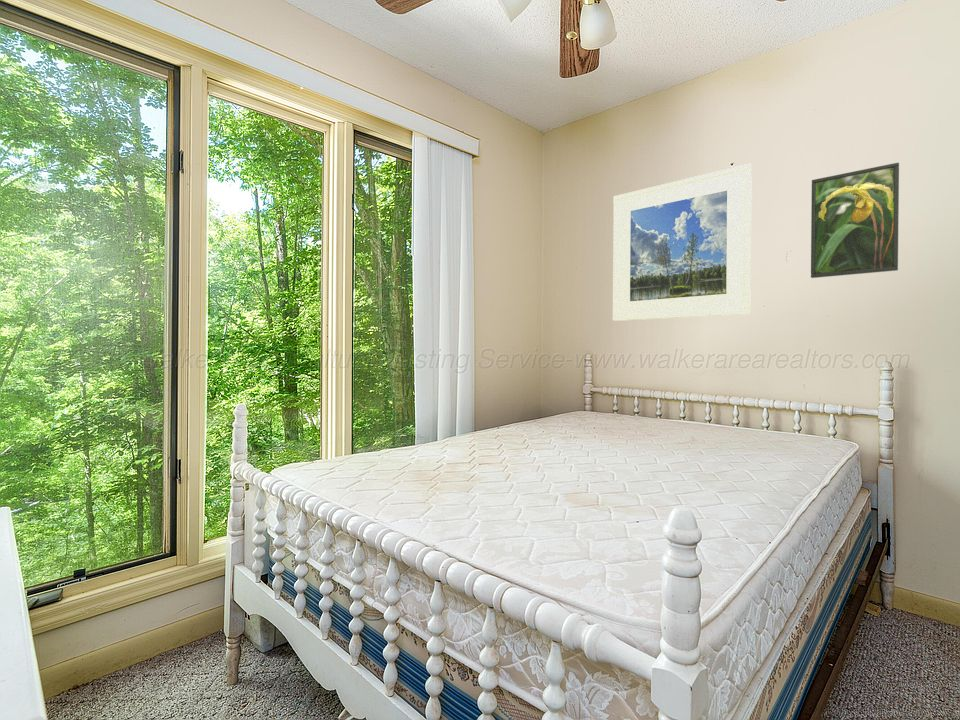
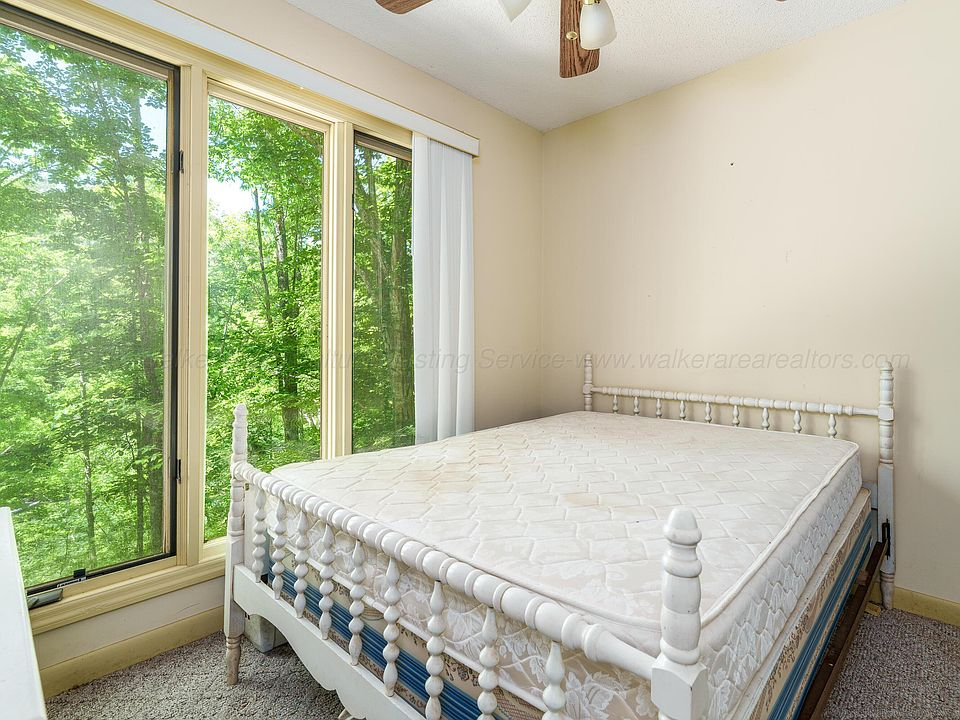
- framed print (852, 223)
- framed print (675, 249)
